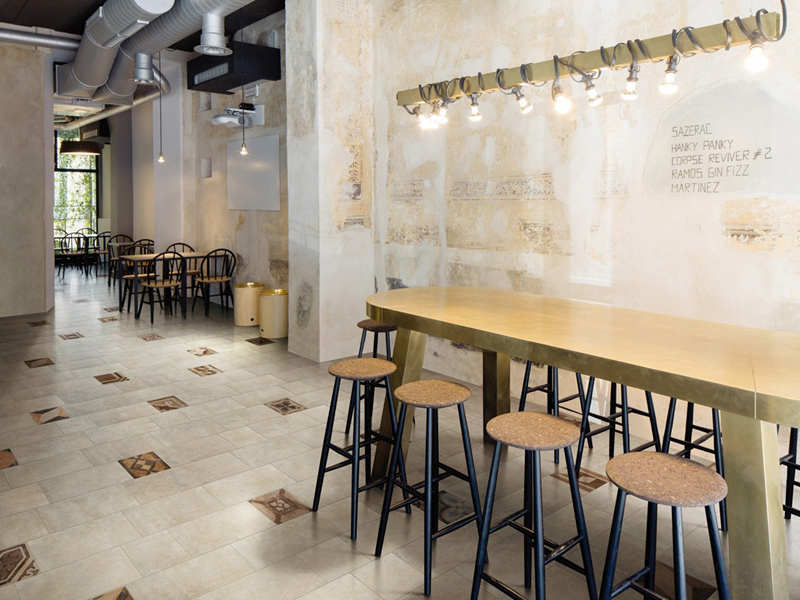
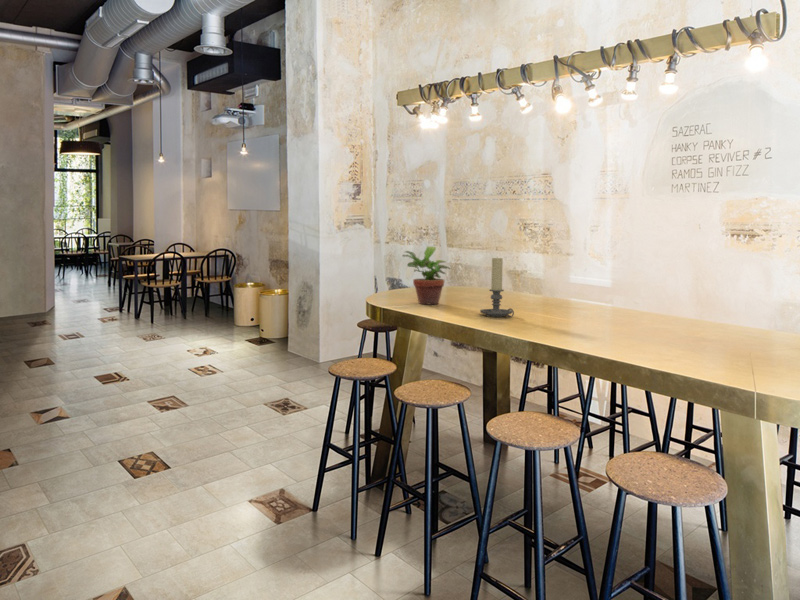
+ potted plant (427, 275)
+ candle holder (499, 286)
